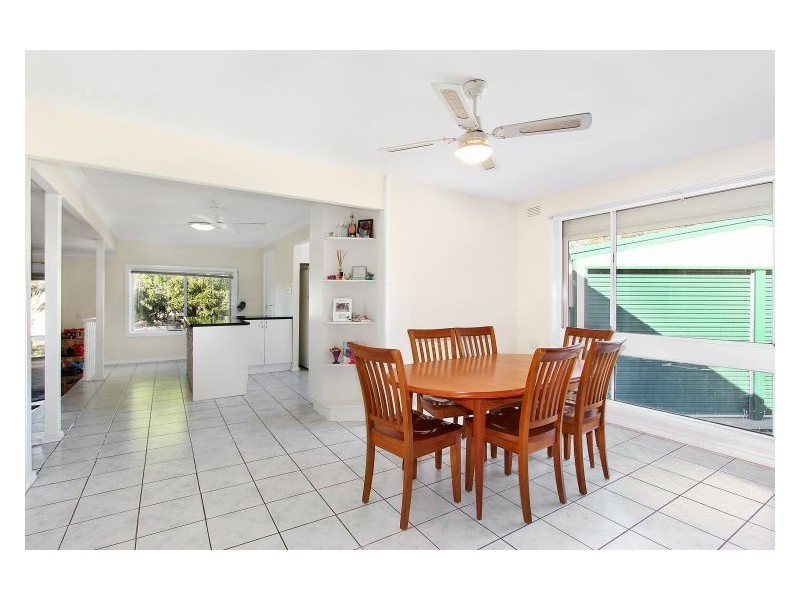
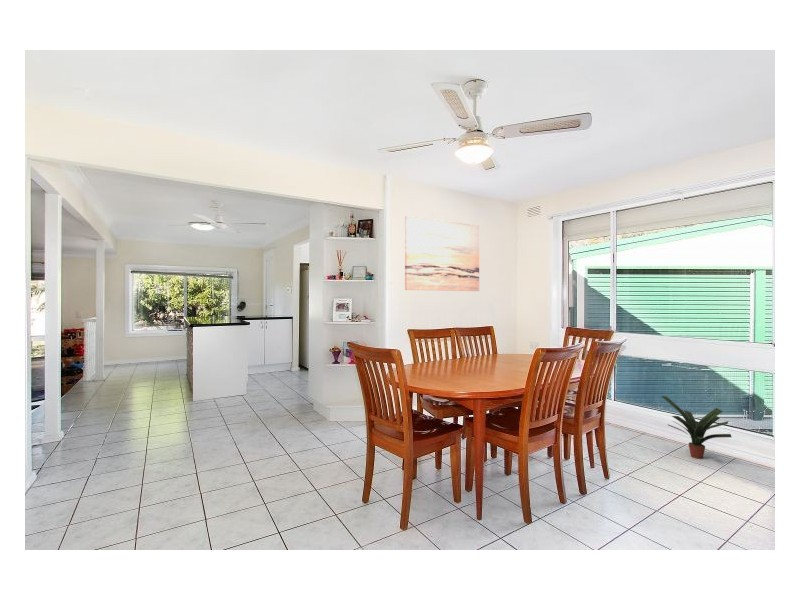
+ wall art (444, 255)
+ potted plant (693, 428)
